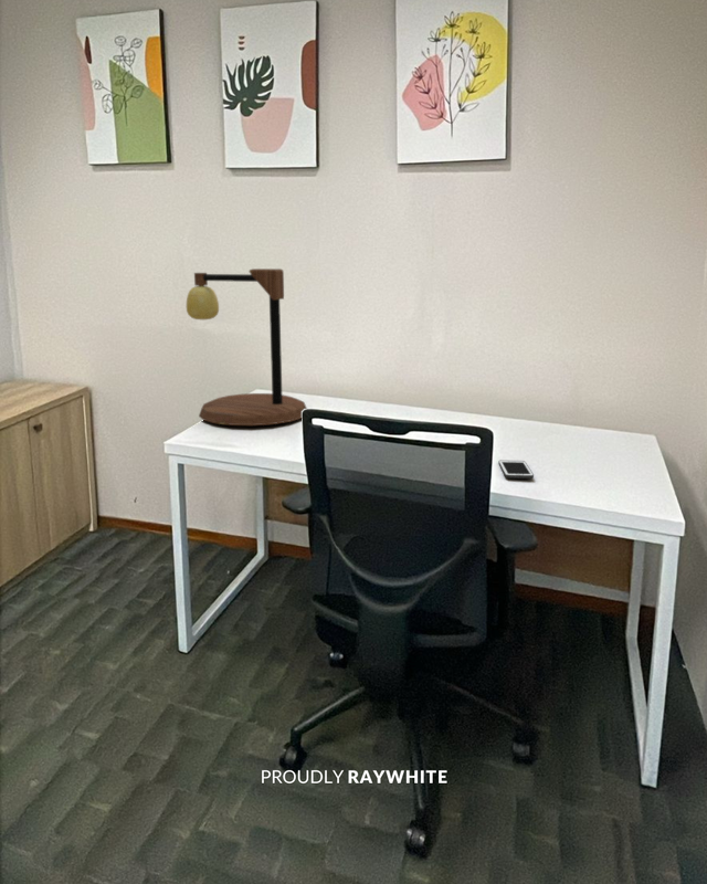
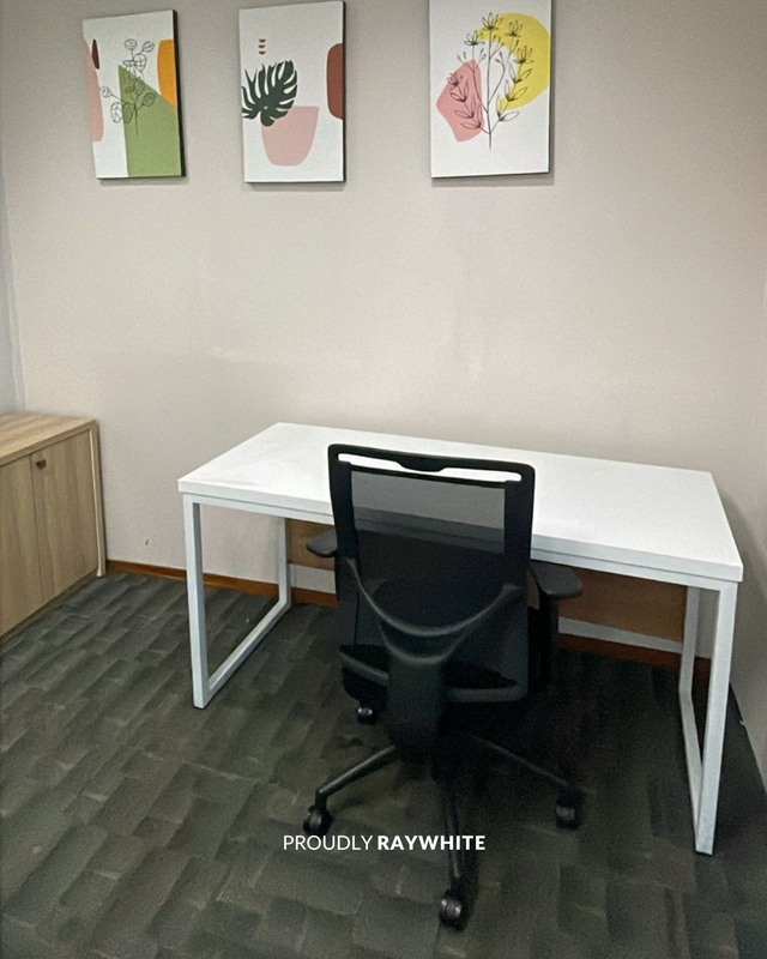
- table lamp (271, 341)
- cell phone (515, 469)
